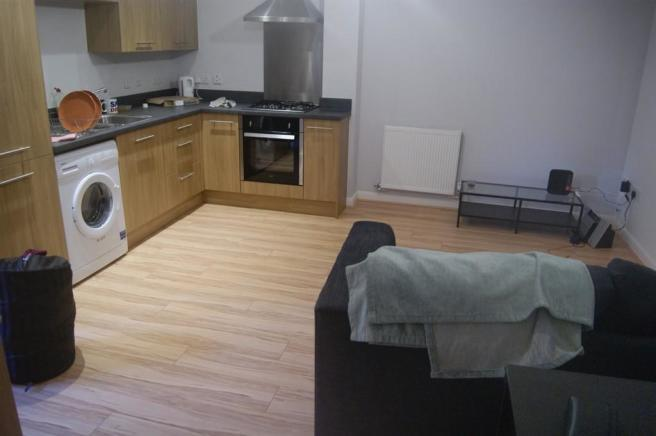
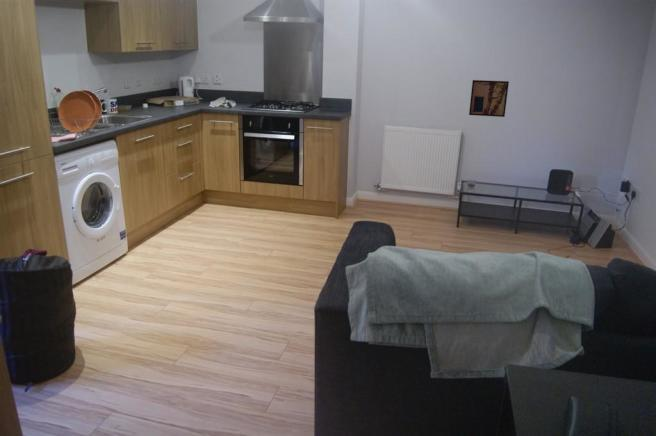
+ wall art (488, 98)
